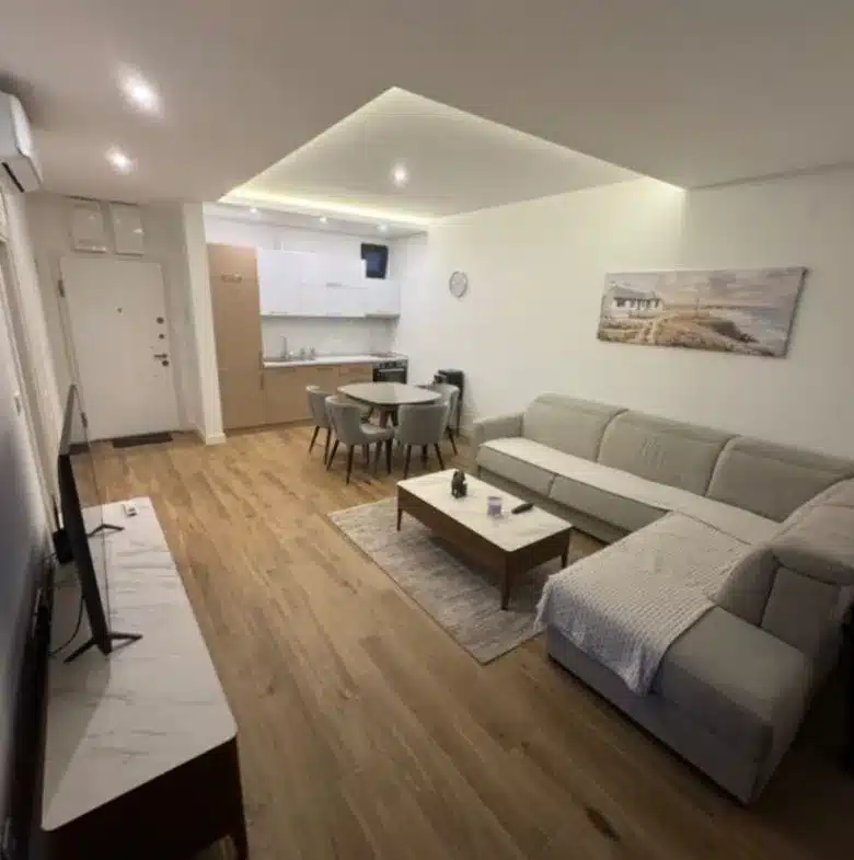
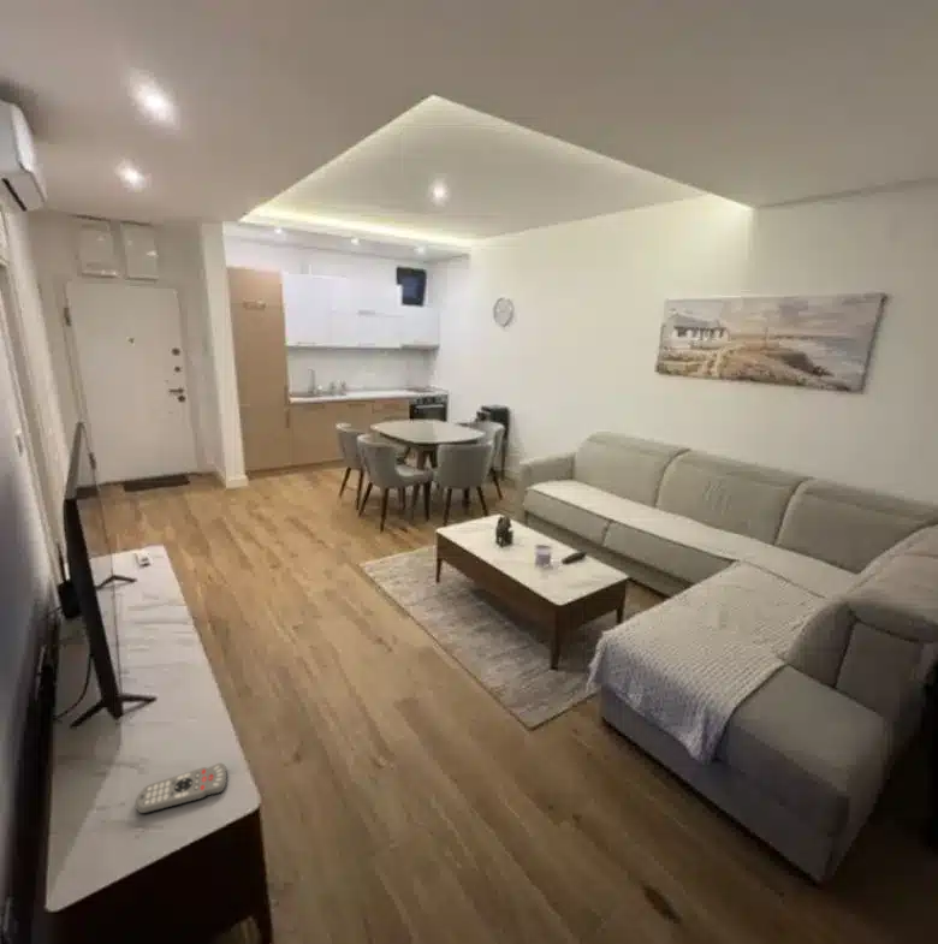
+ remote control (182, 788)
